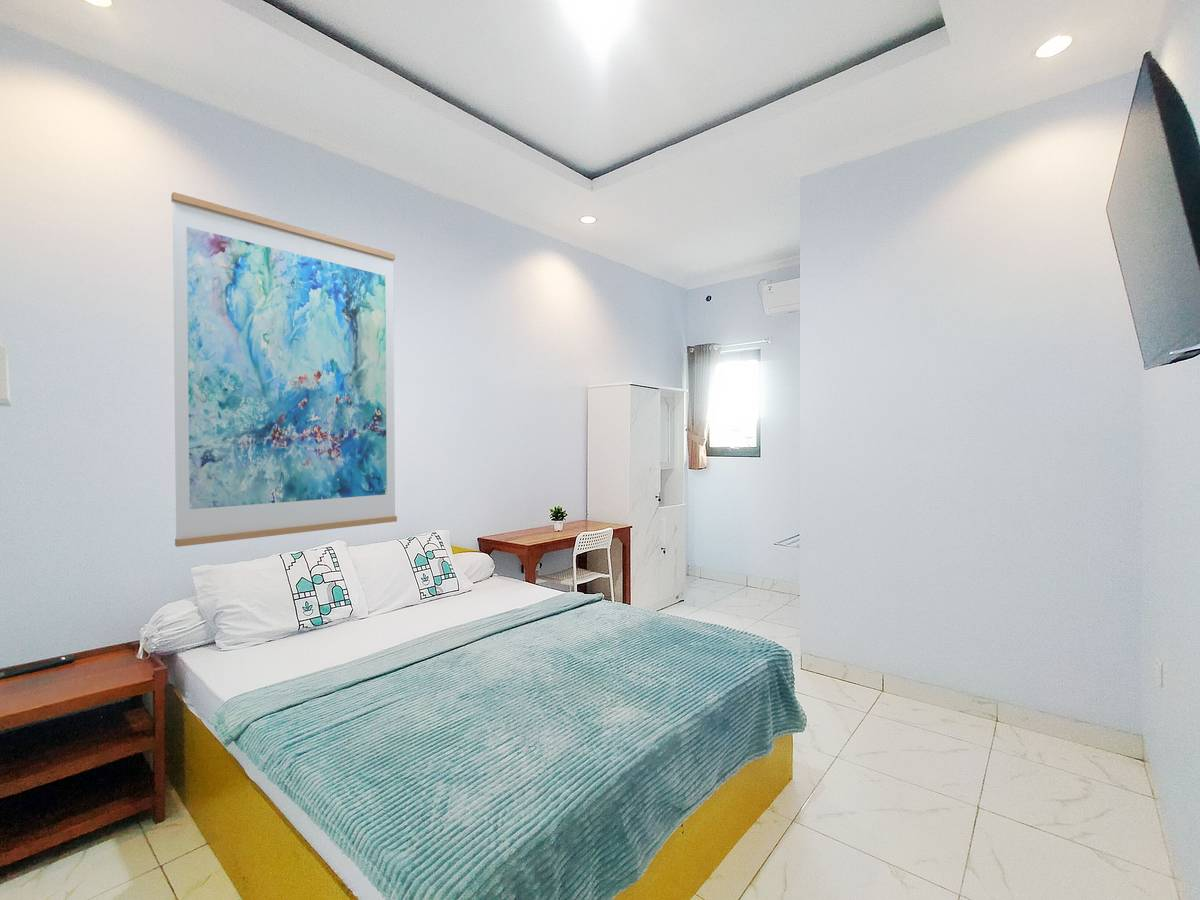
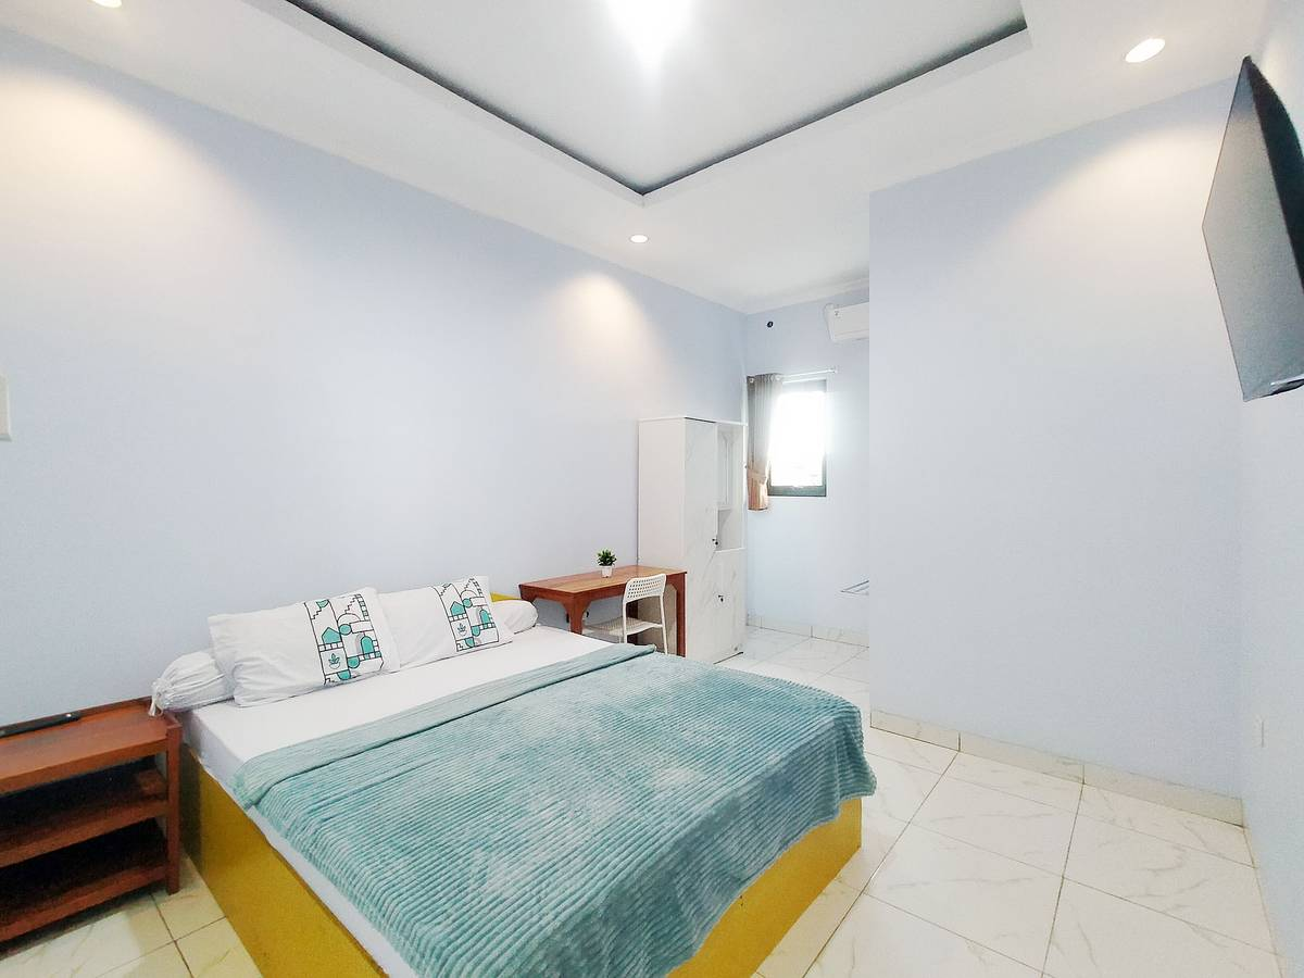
- wall art (299, 380)
